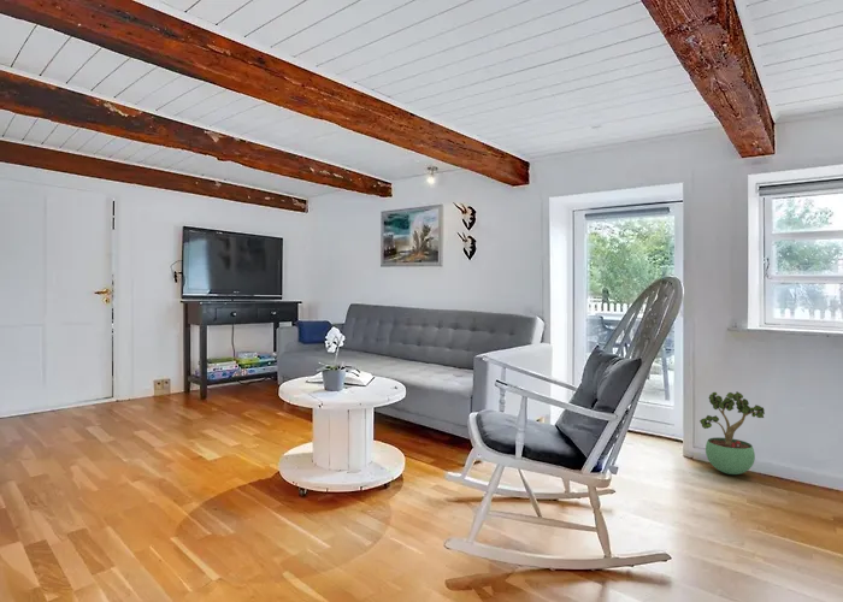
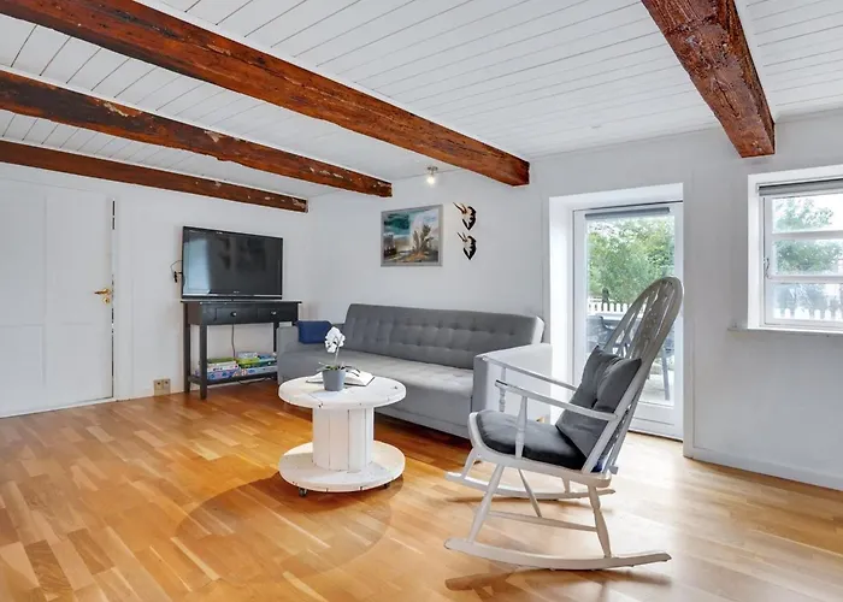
- potted plant (732, 431)
